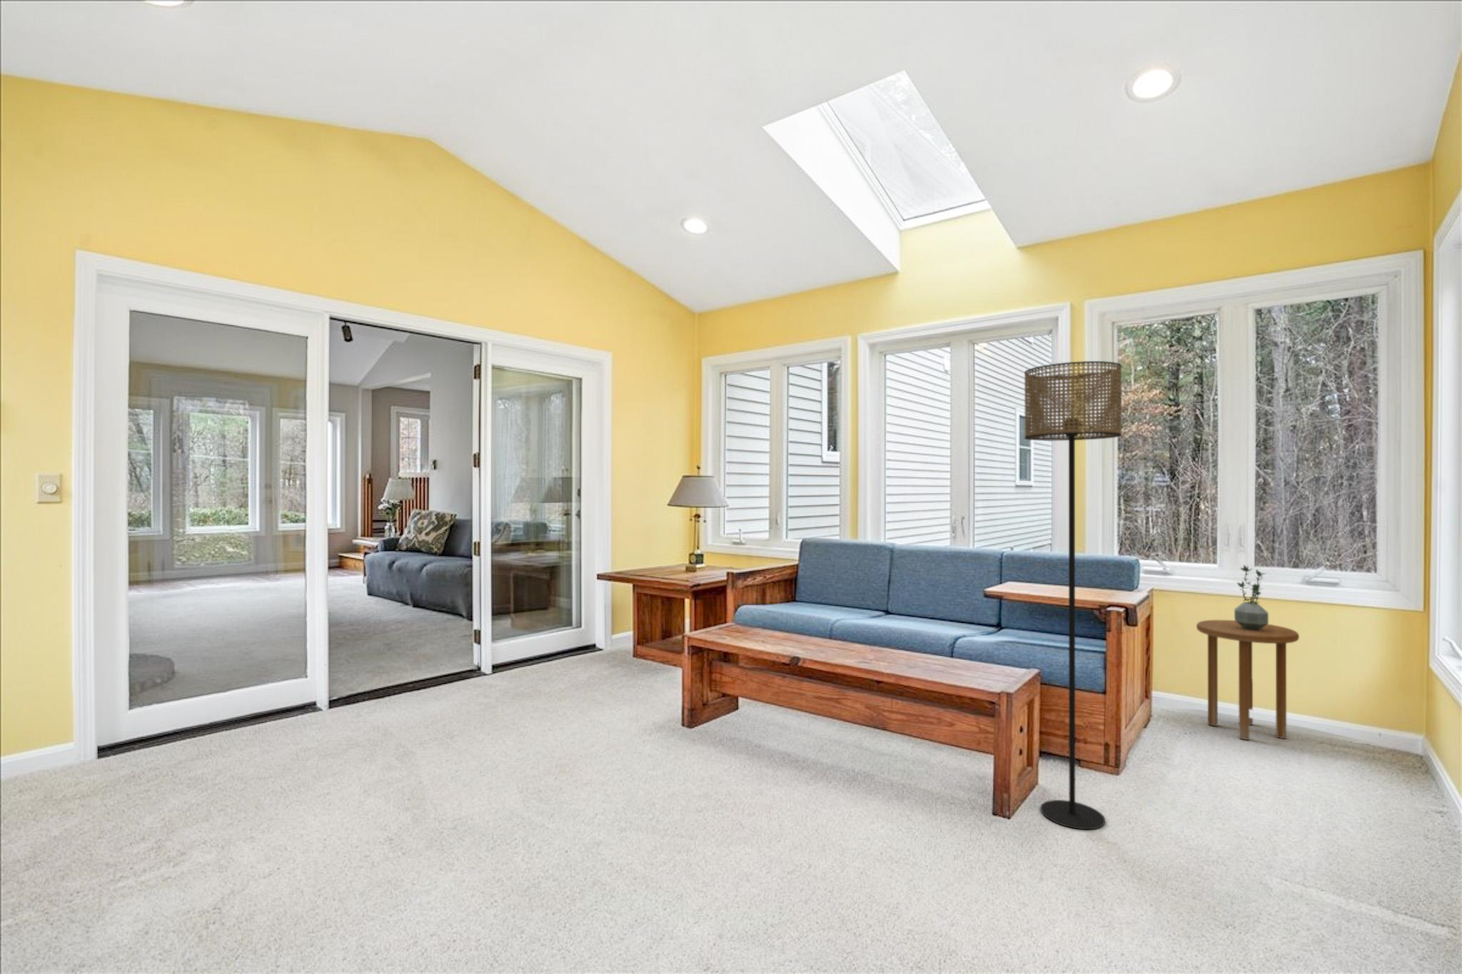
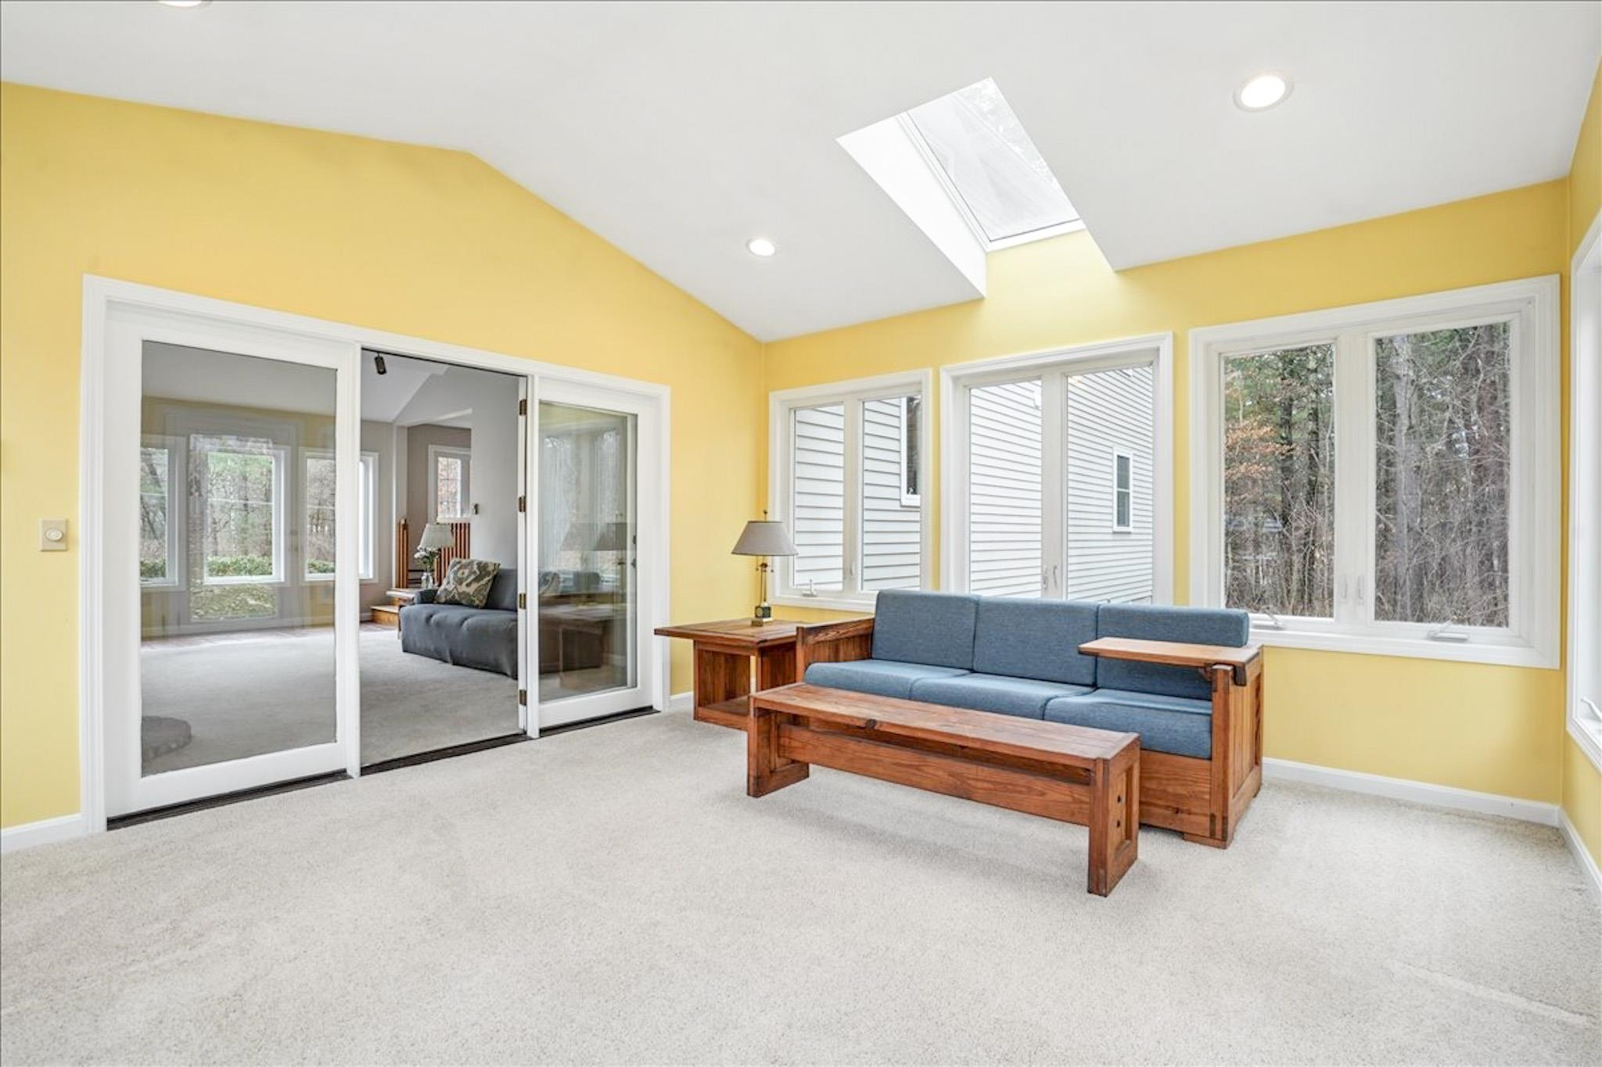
- side table (1246, 678)
- floor lamp (1072, 591)
- potted plant (1250, 597)
